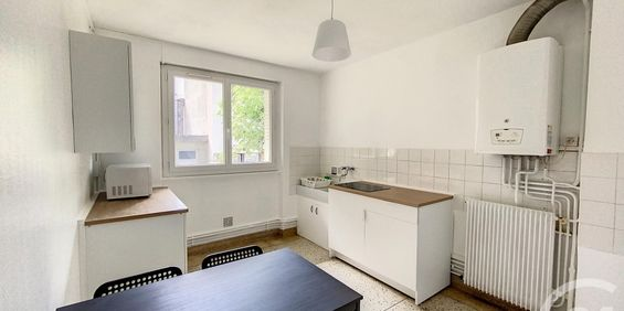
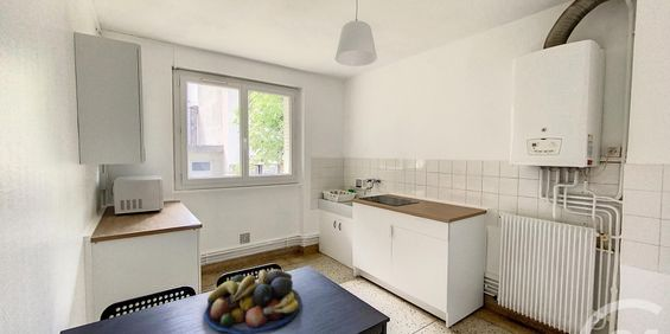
+ fruit bowl (254, 290)
